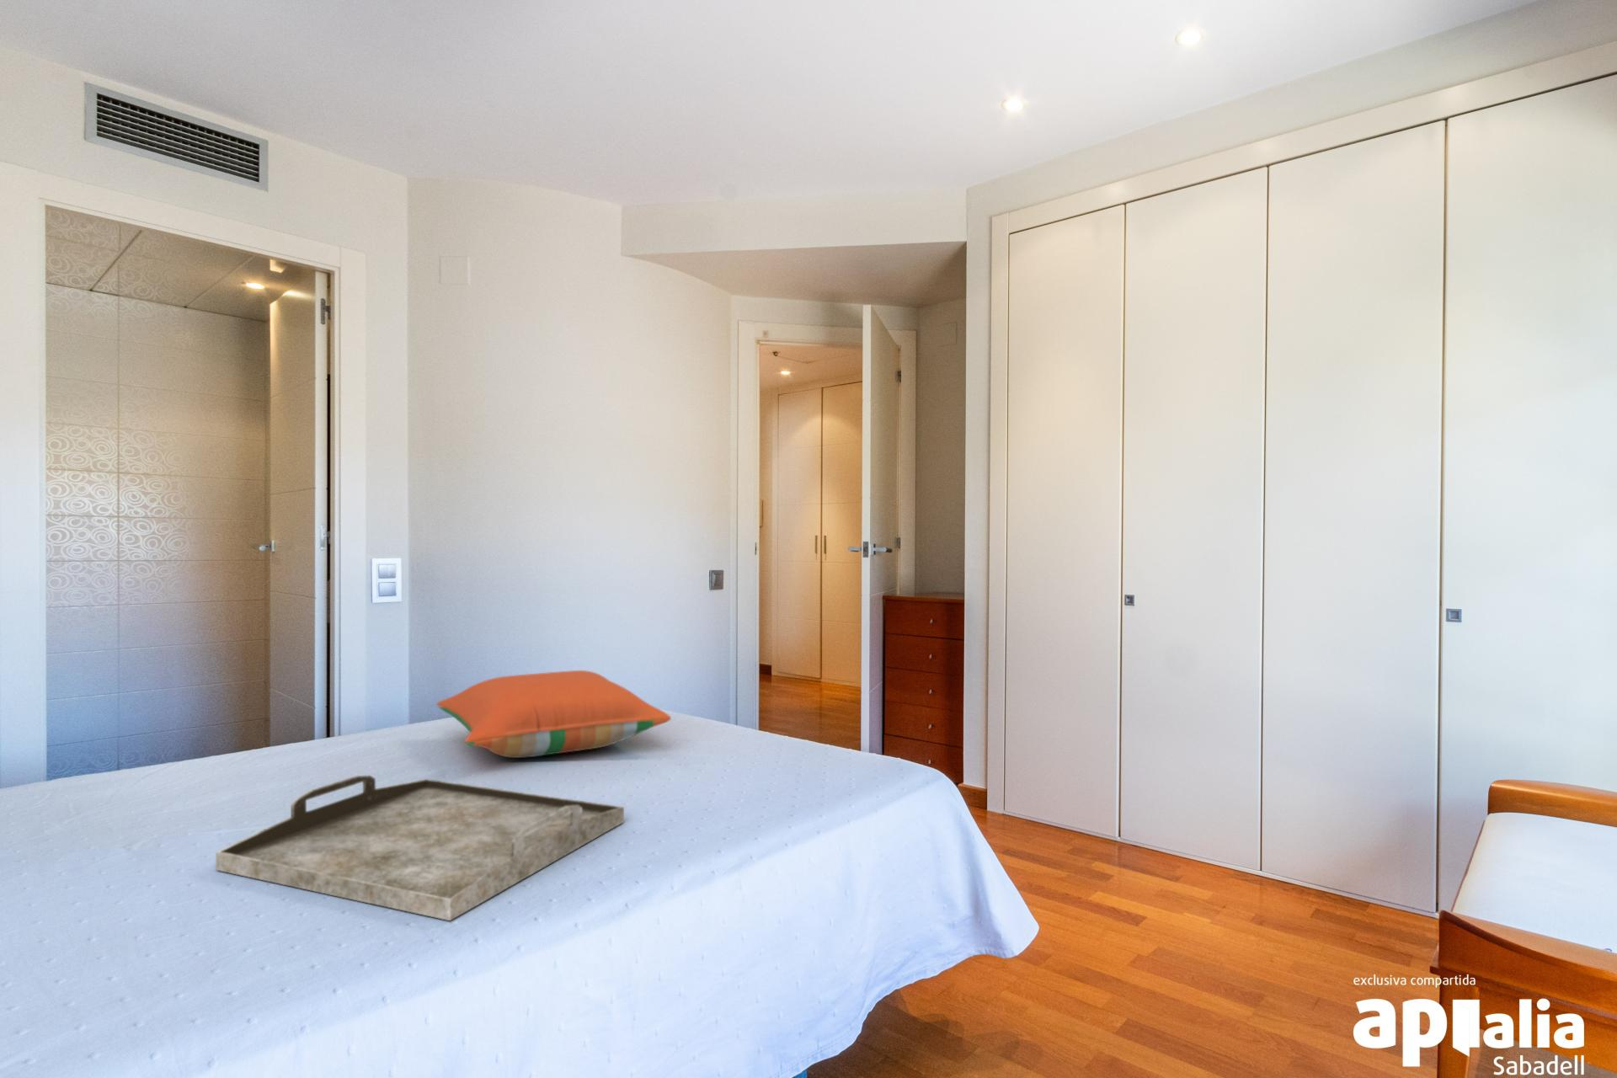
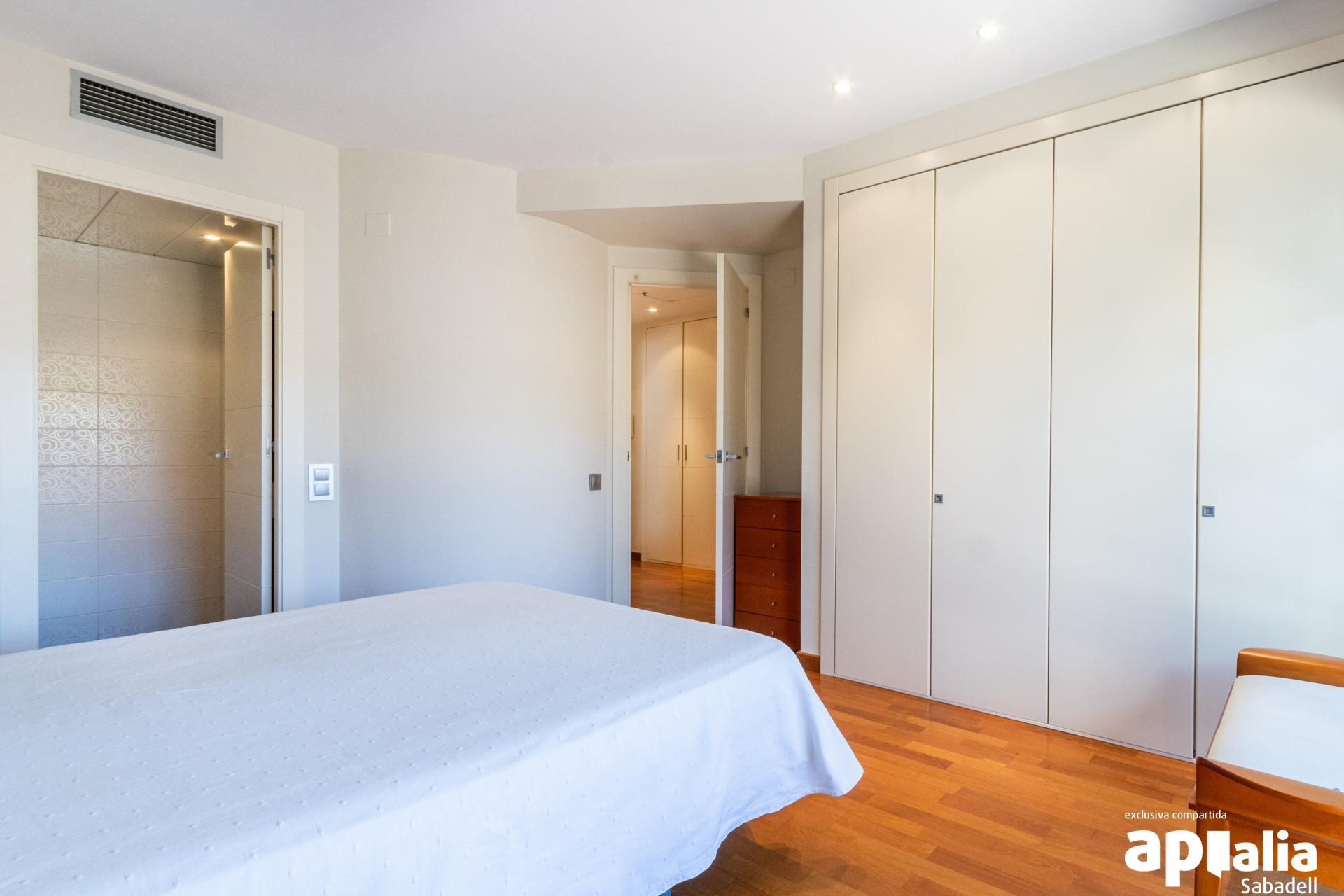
- serving tray (436, 821)
- pillow (549, 711)
